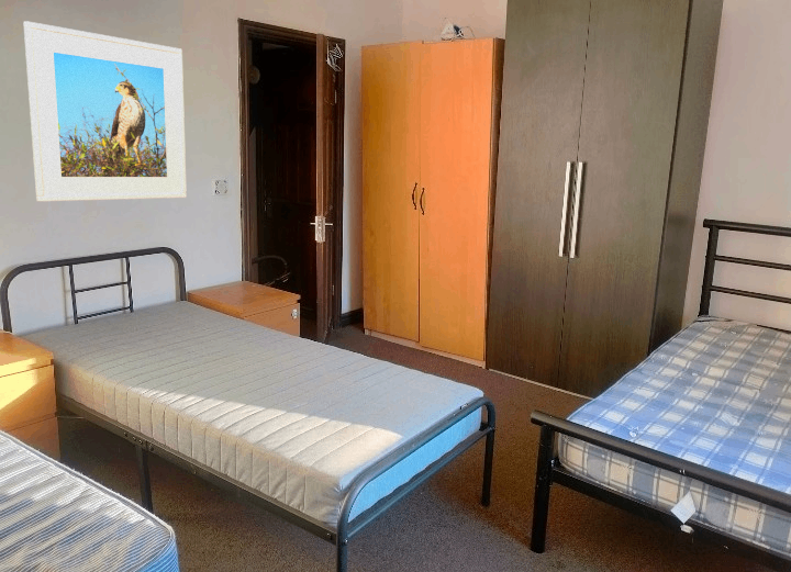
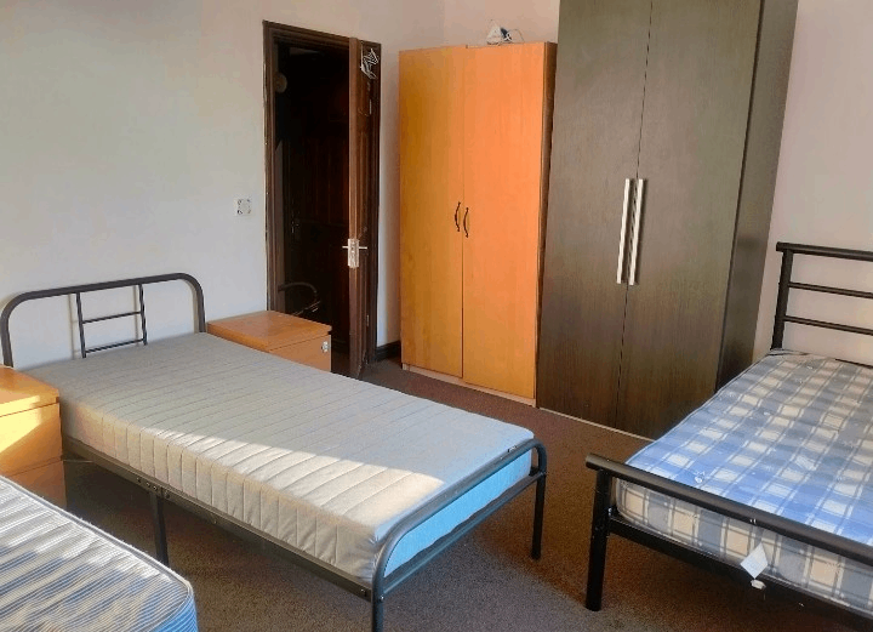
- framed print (114, 120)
